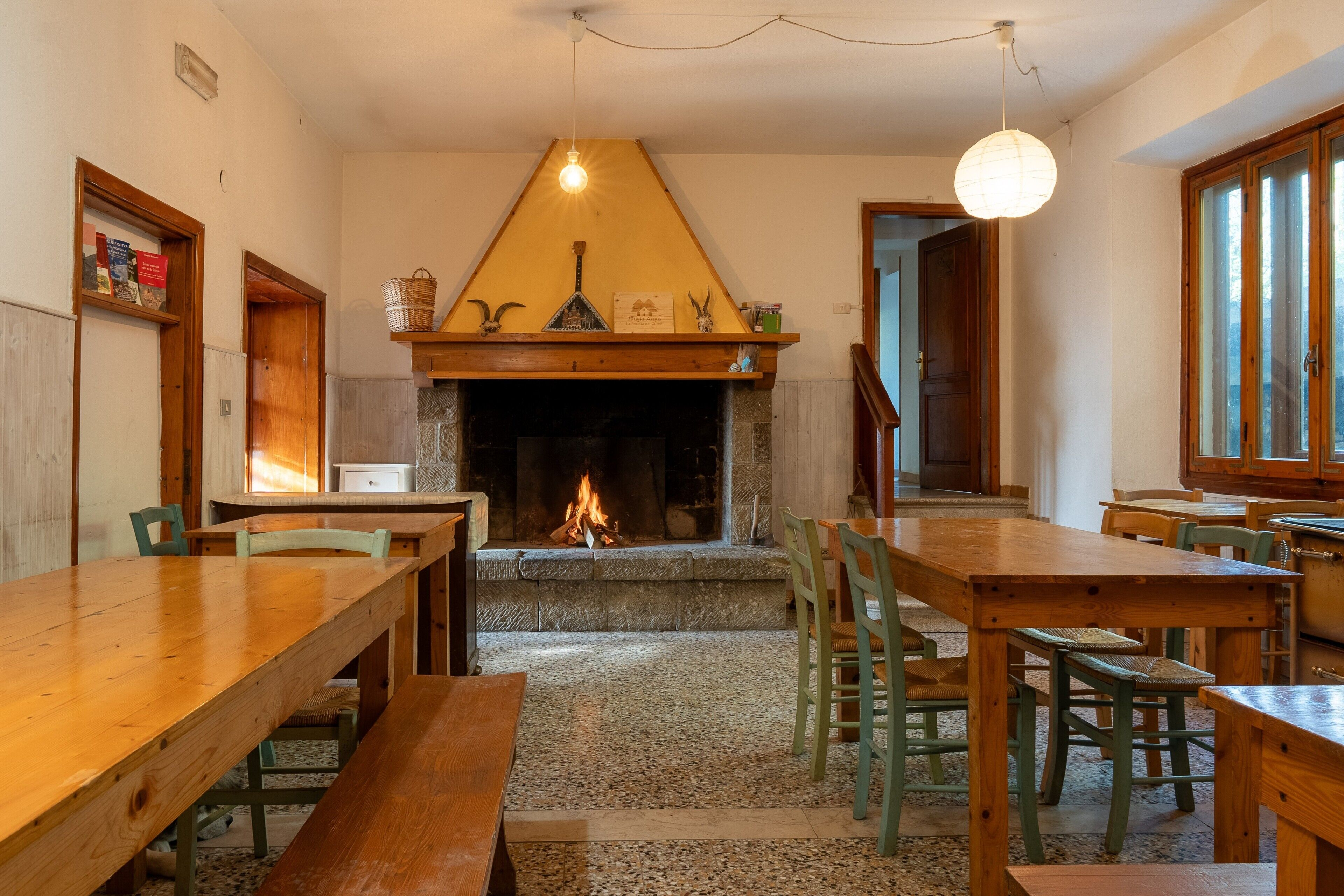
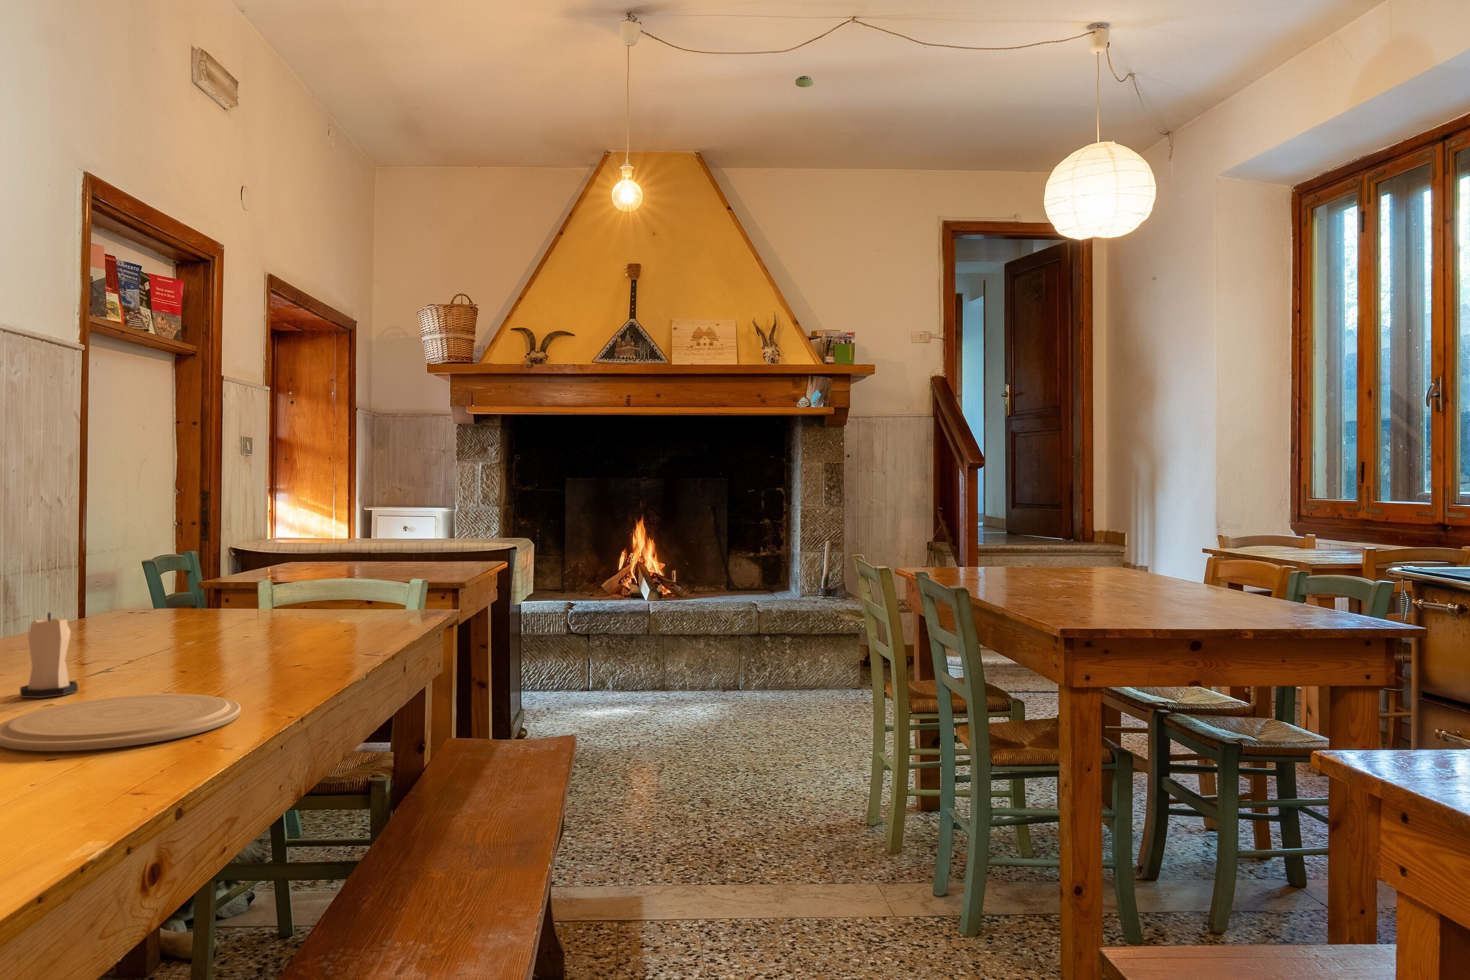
+ plate (122, 719)
+ candle (49, 652)
+ smoke detector (804, 81)
